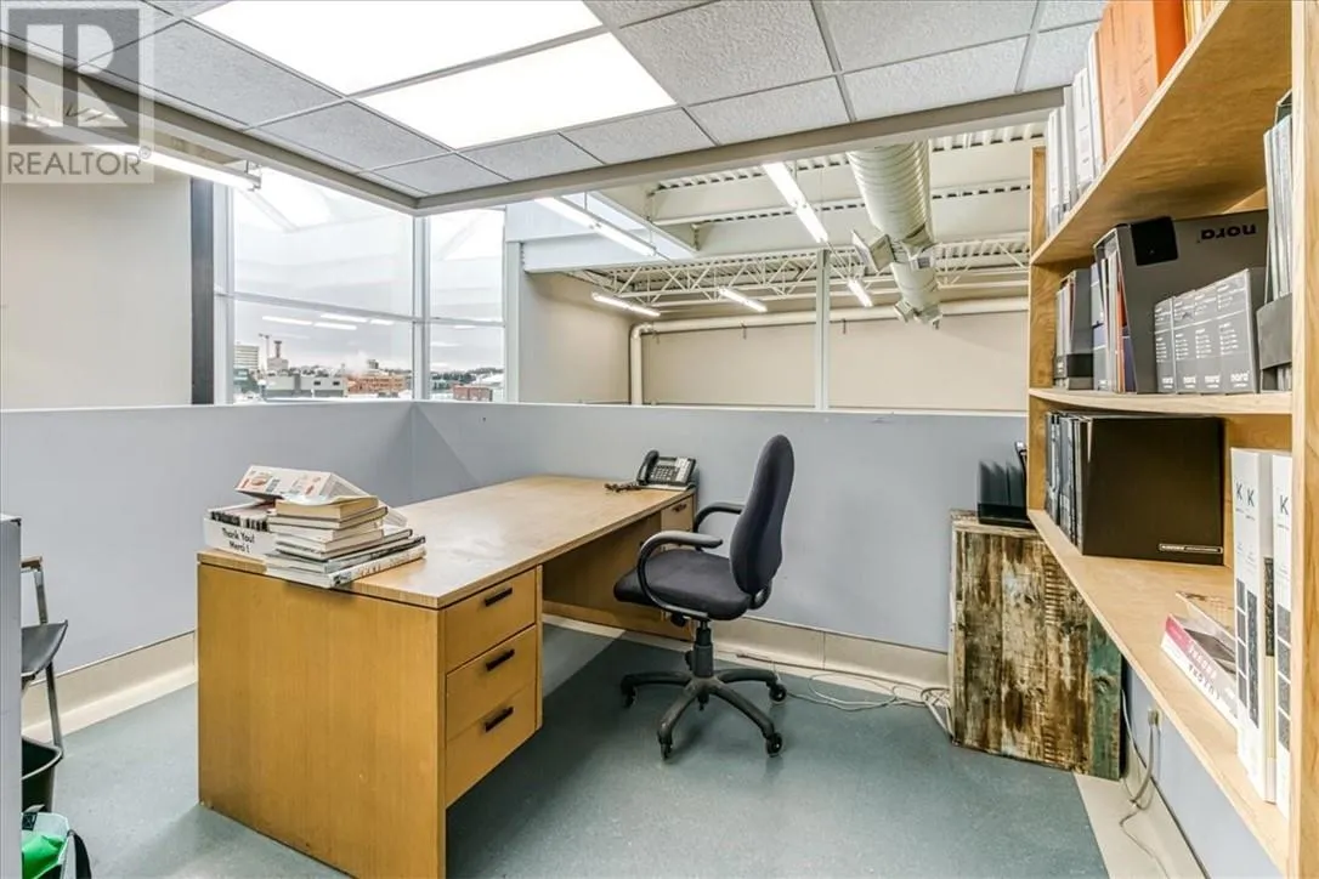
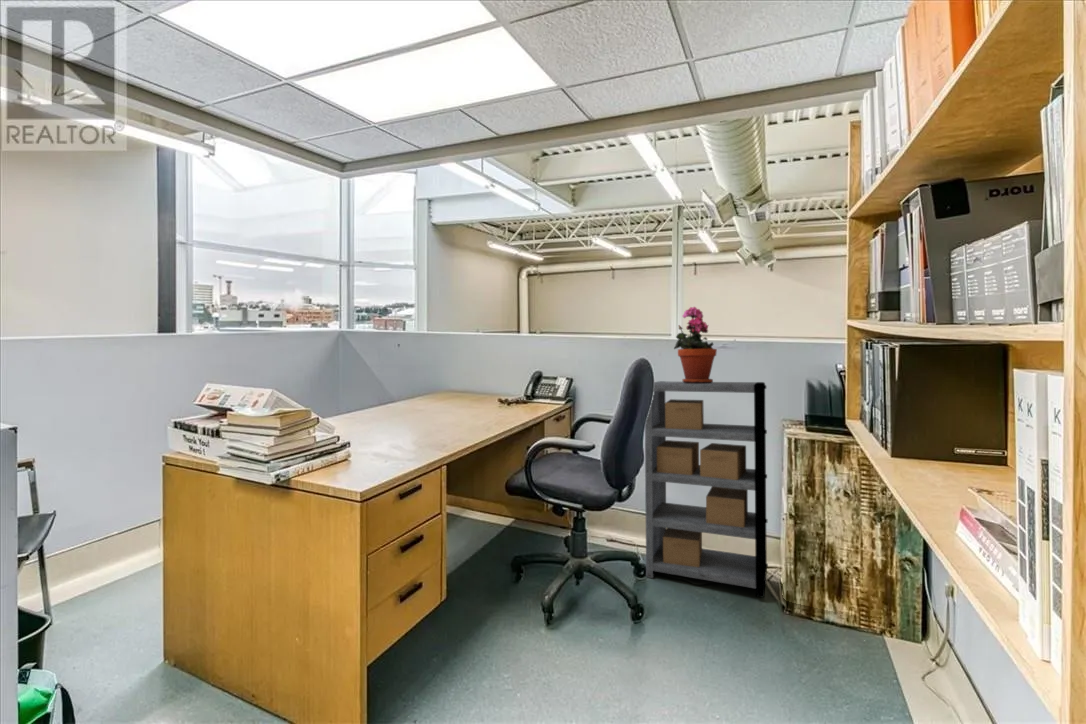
+ shelving unit (706, 478)
+ potted plant (695, 344)
